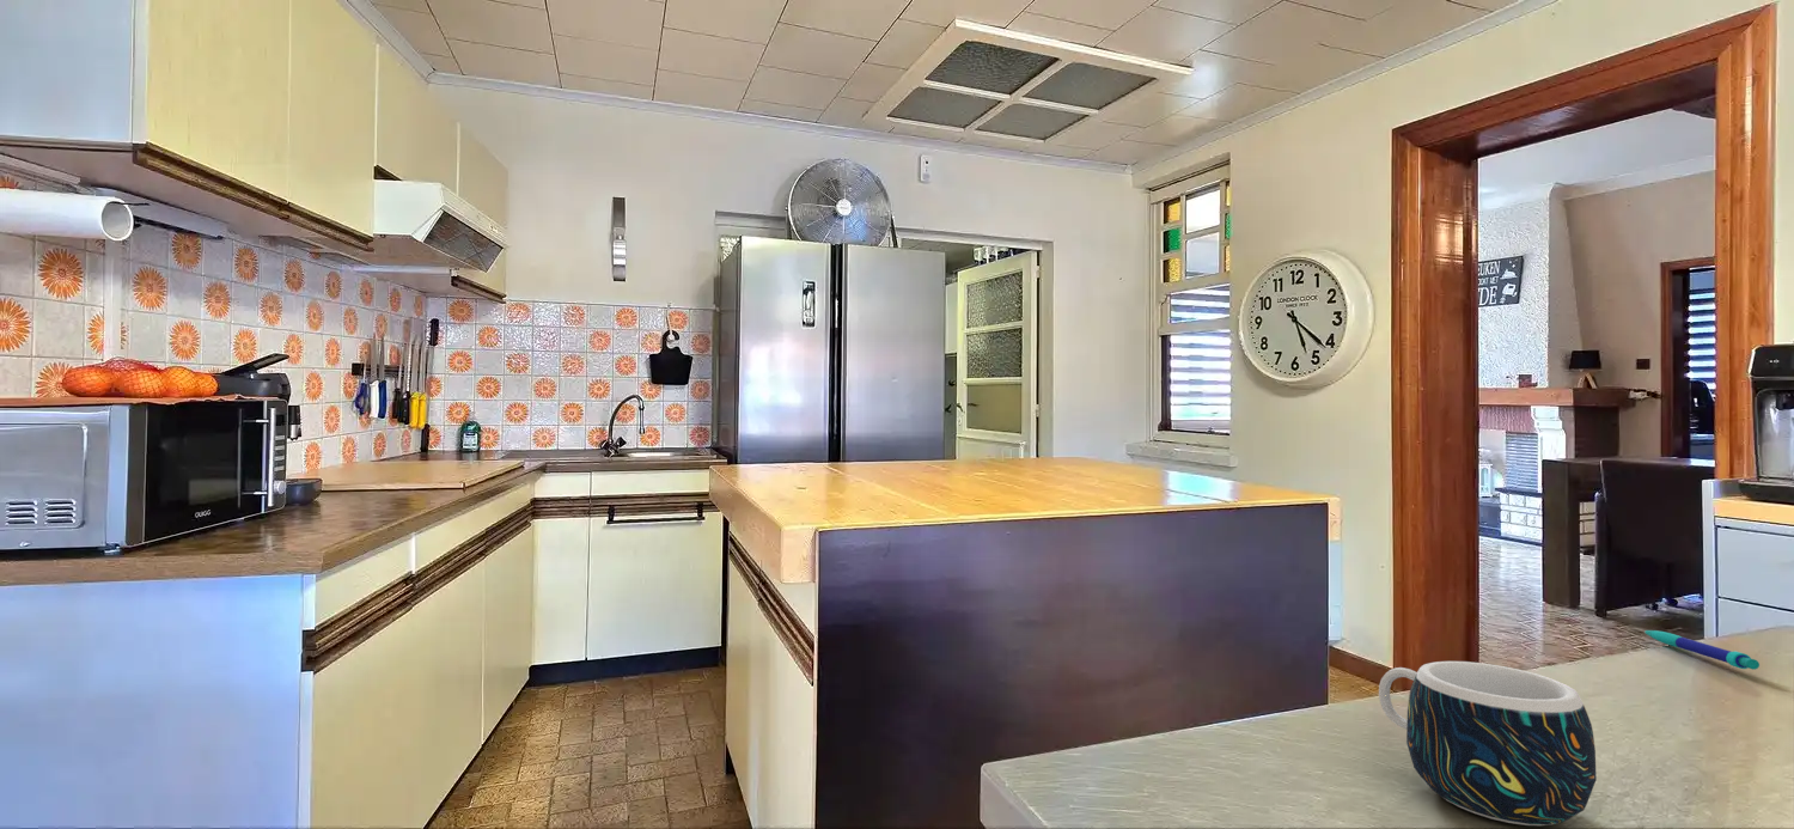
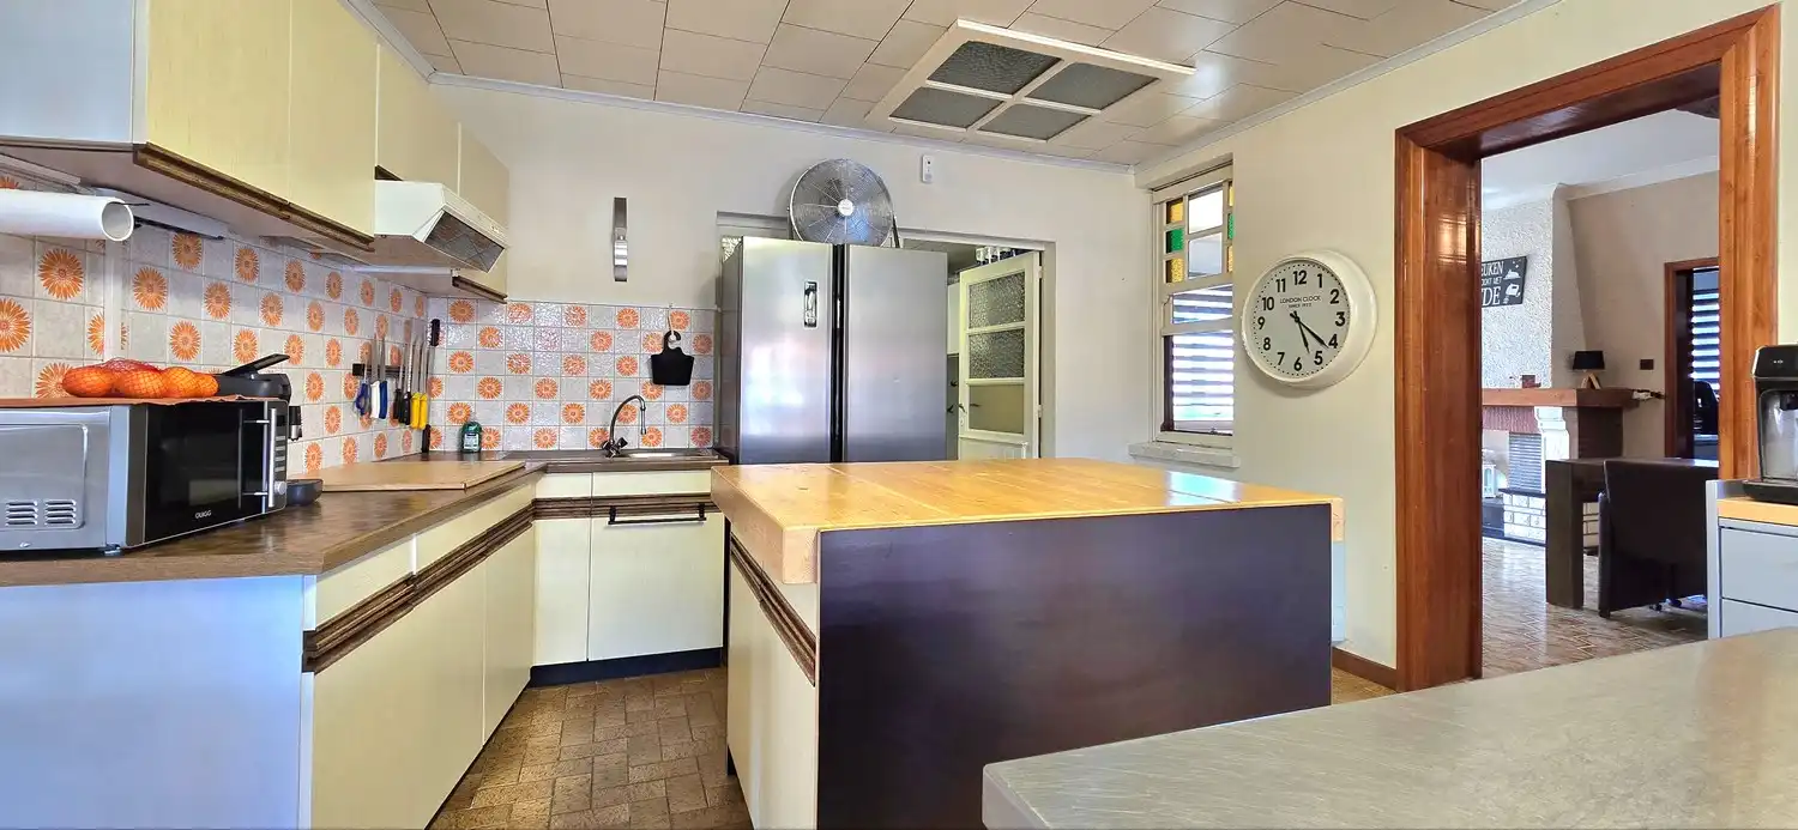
- mug (1469, 730)
- pen (1695, 645)
